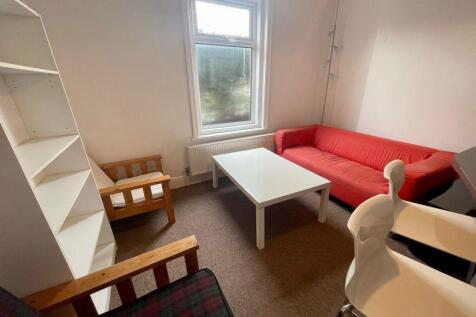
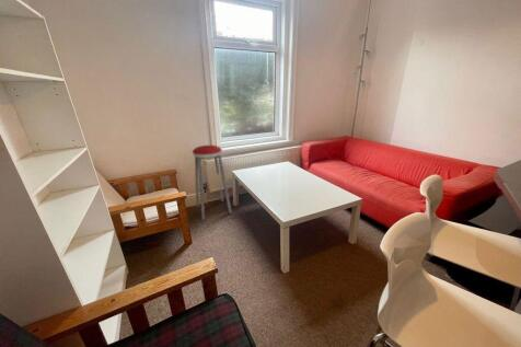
+ music stool (201, 180)
